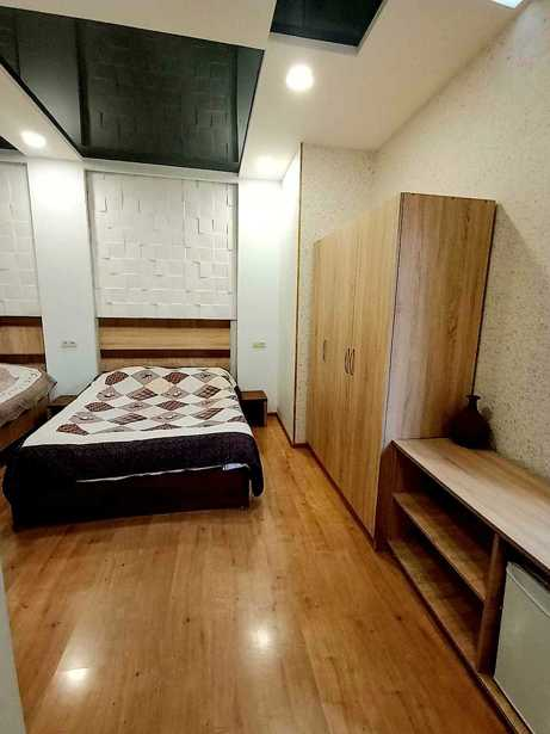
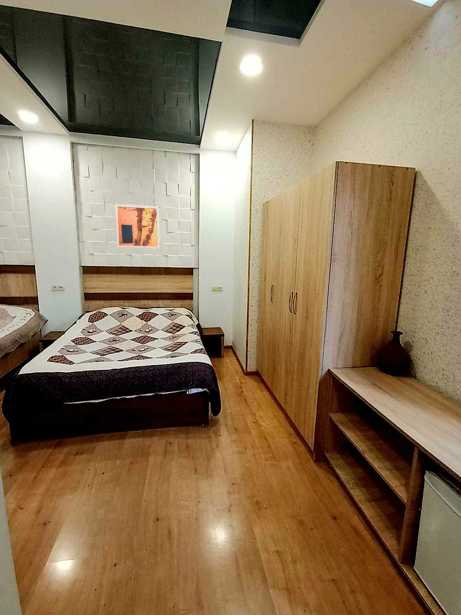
+ wall art (138, 227)
